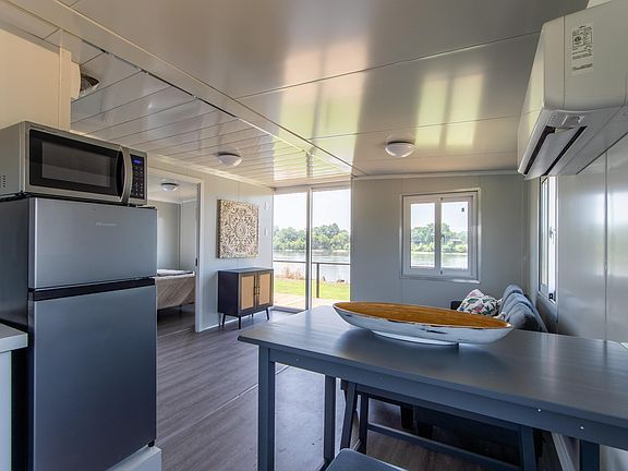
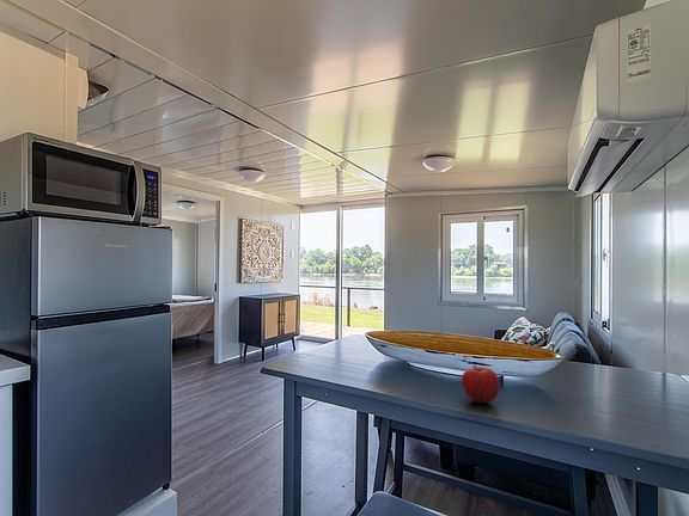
+ fruit (480, 382)
